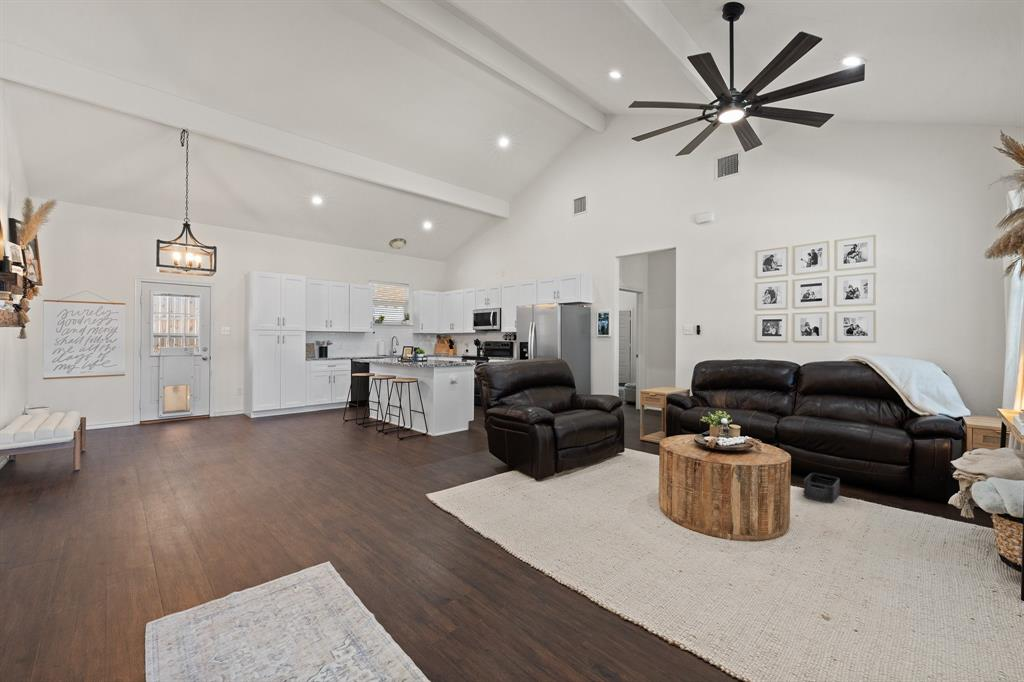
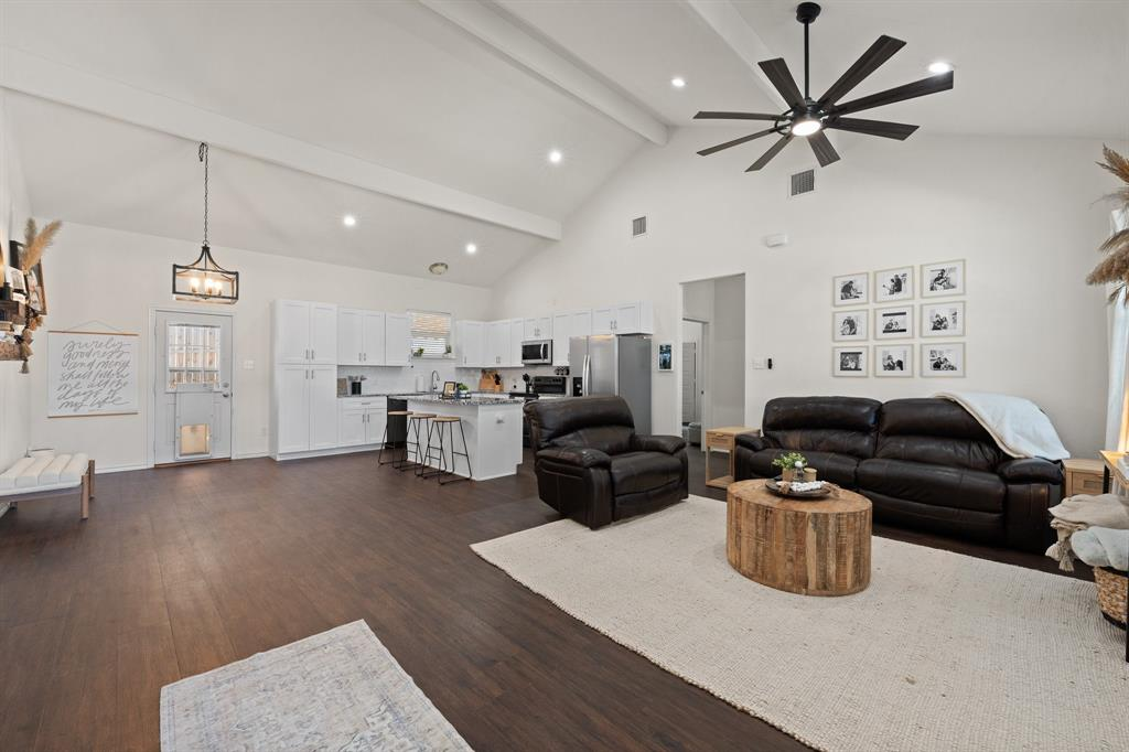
- storage bin (821, 487)
